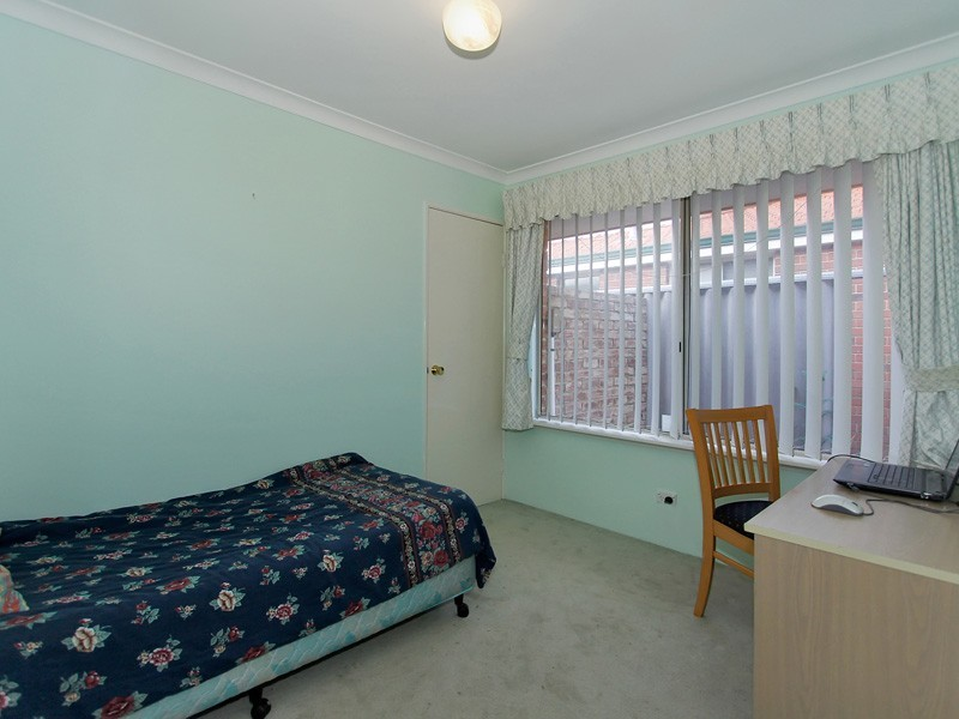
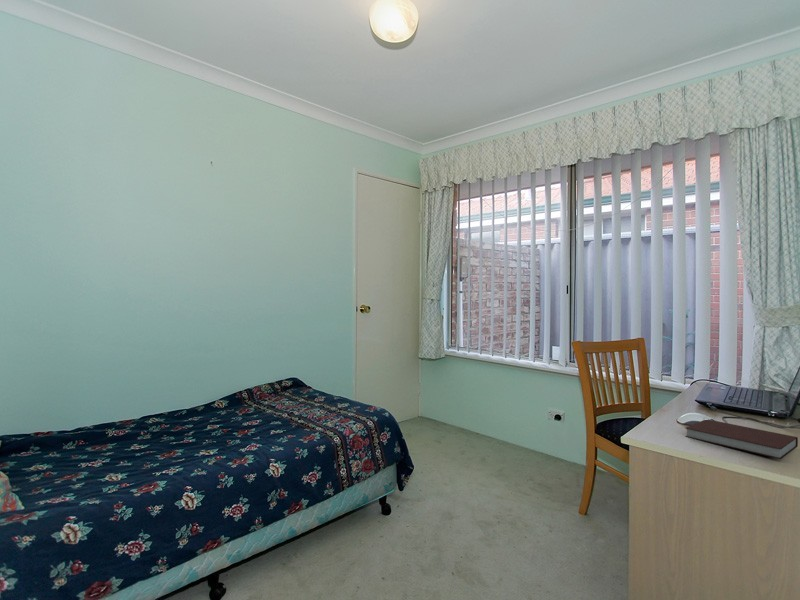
+ notebook (739, 436)
